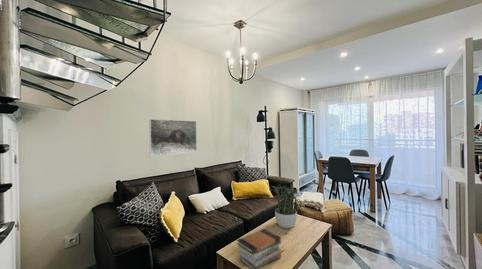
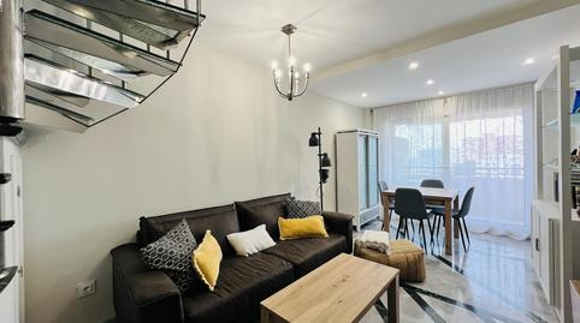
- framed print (175, 137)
- potted plant (286, 203)
- book stack (259, 248)
